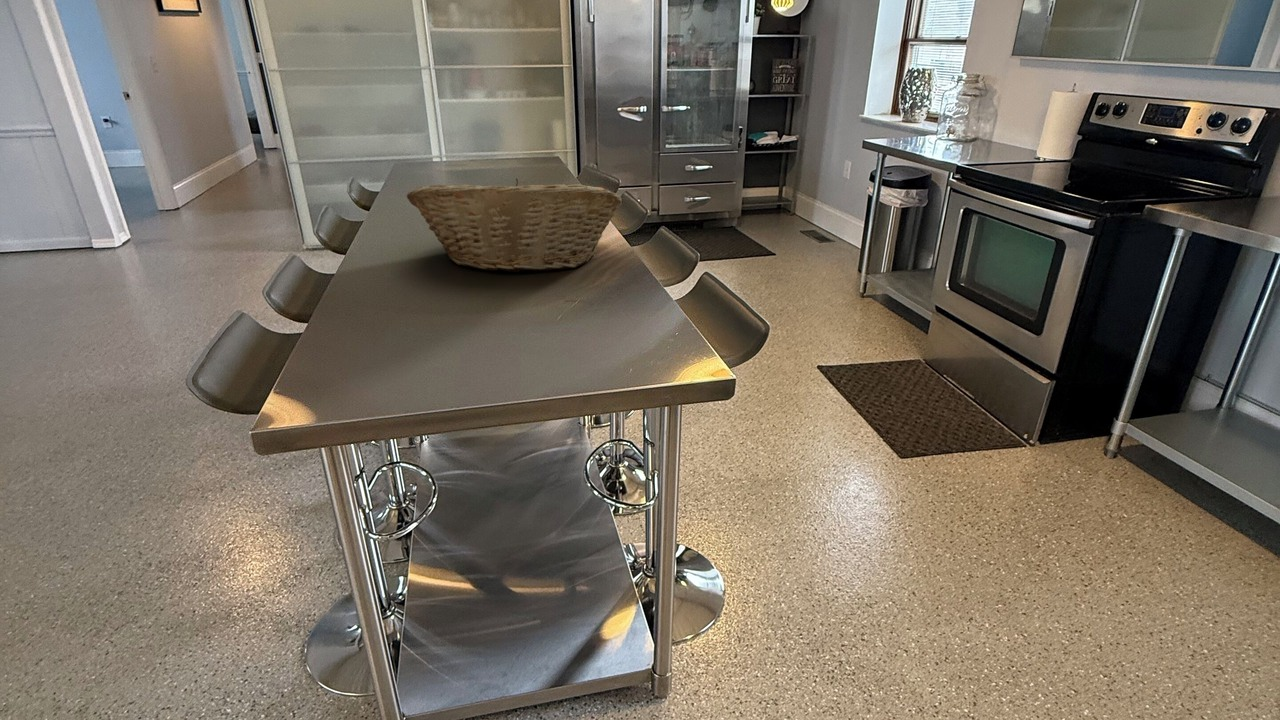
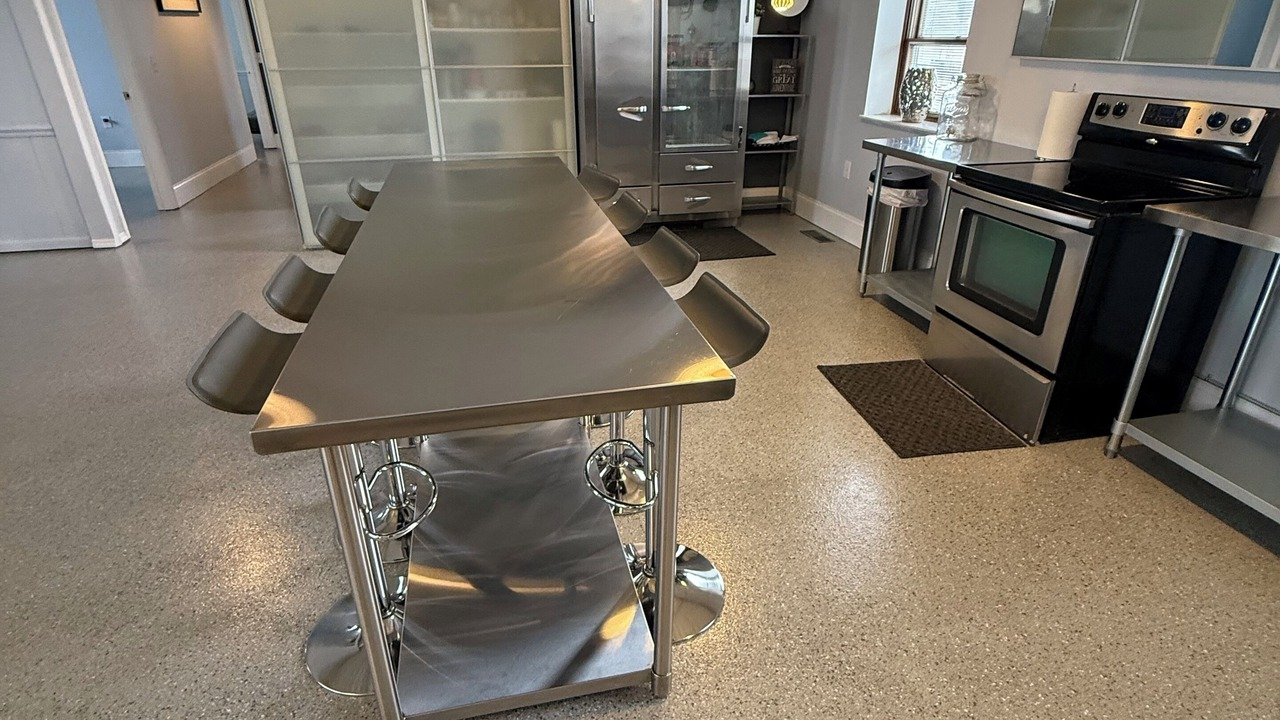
- fruit basket (517, 216)
